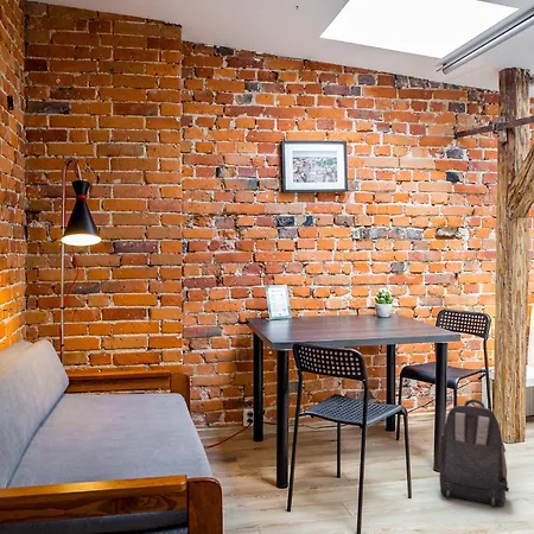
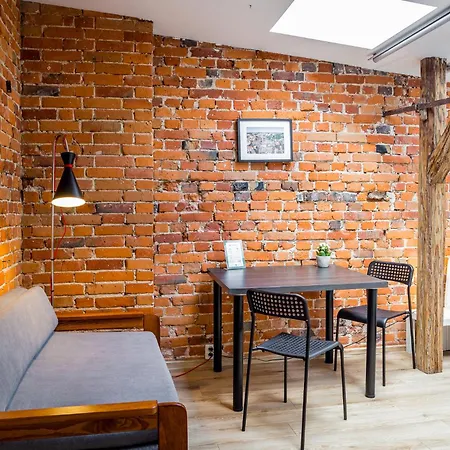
- backpack (471, 449)
